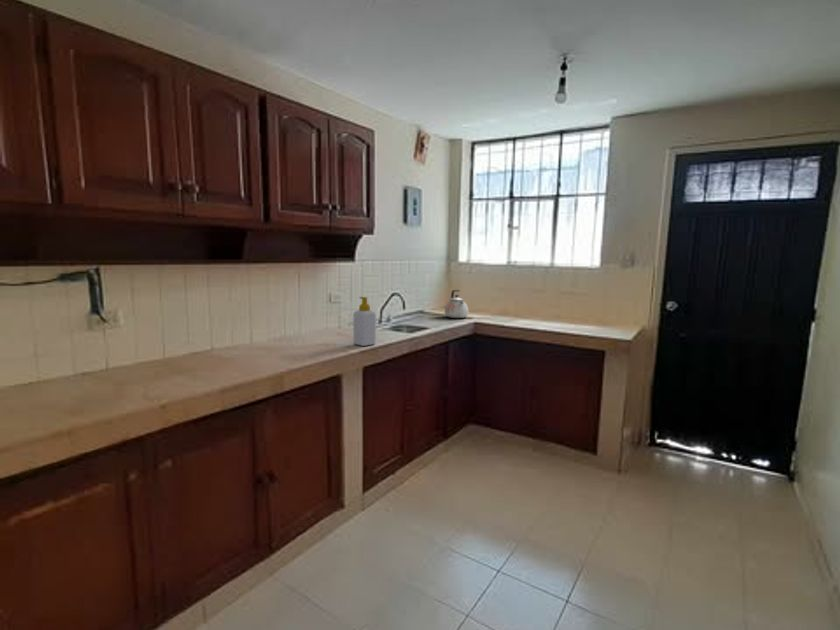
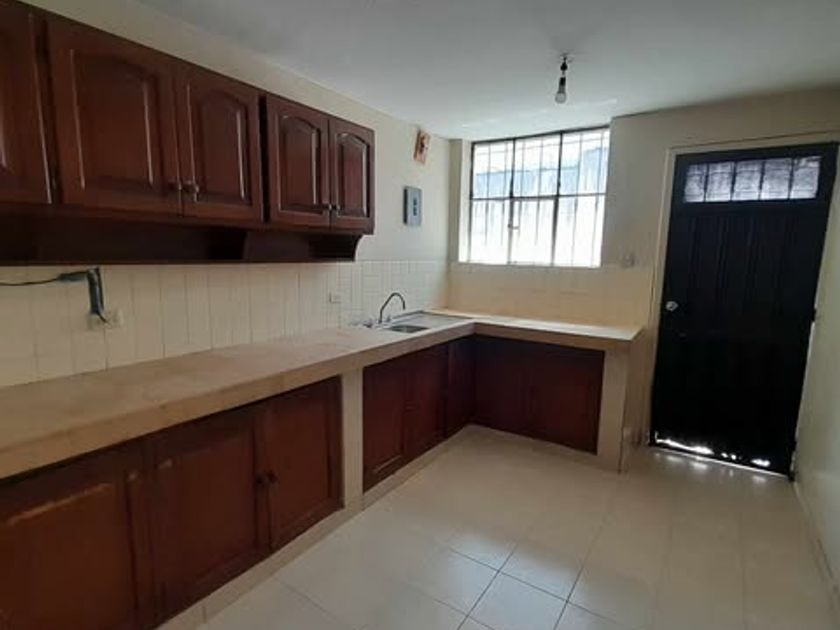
- kettle (456, 303)
- soap bottle (364, 320)
